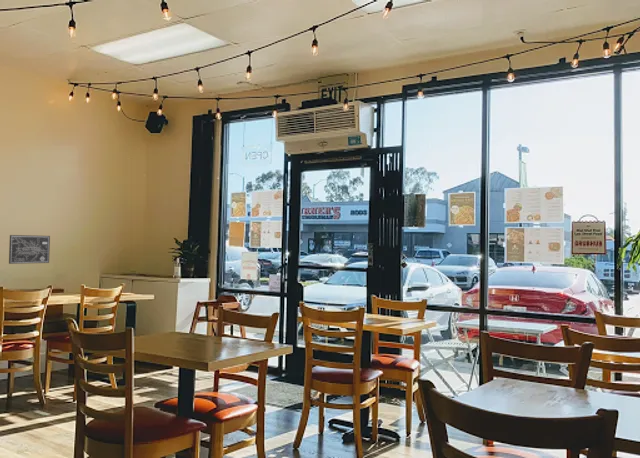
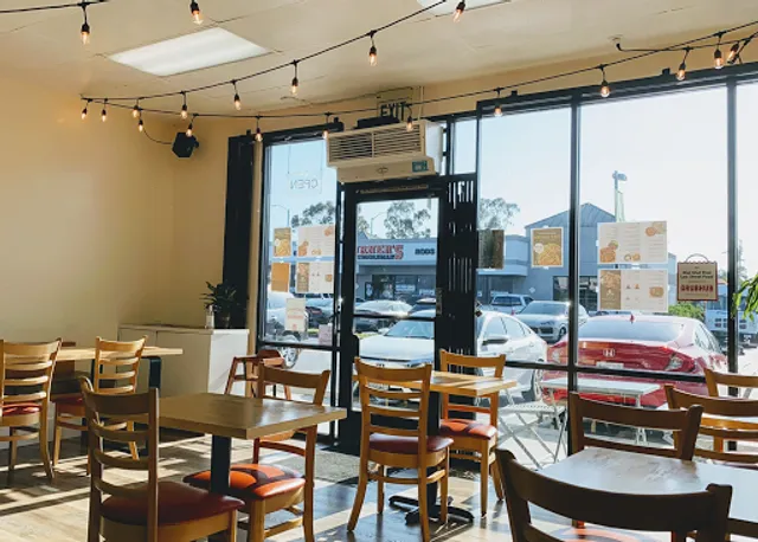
- wall art (30, 249)
